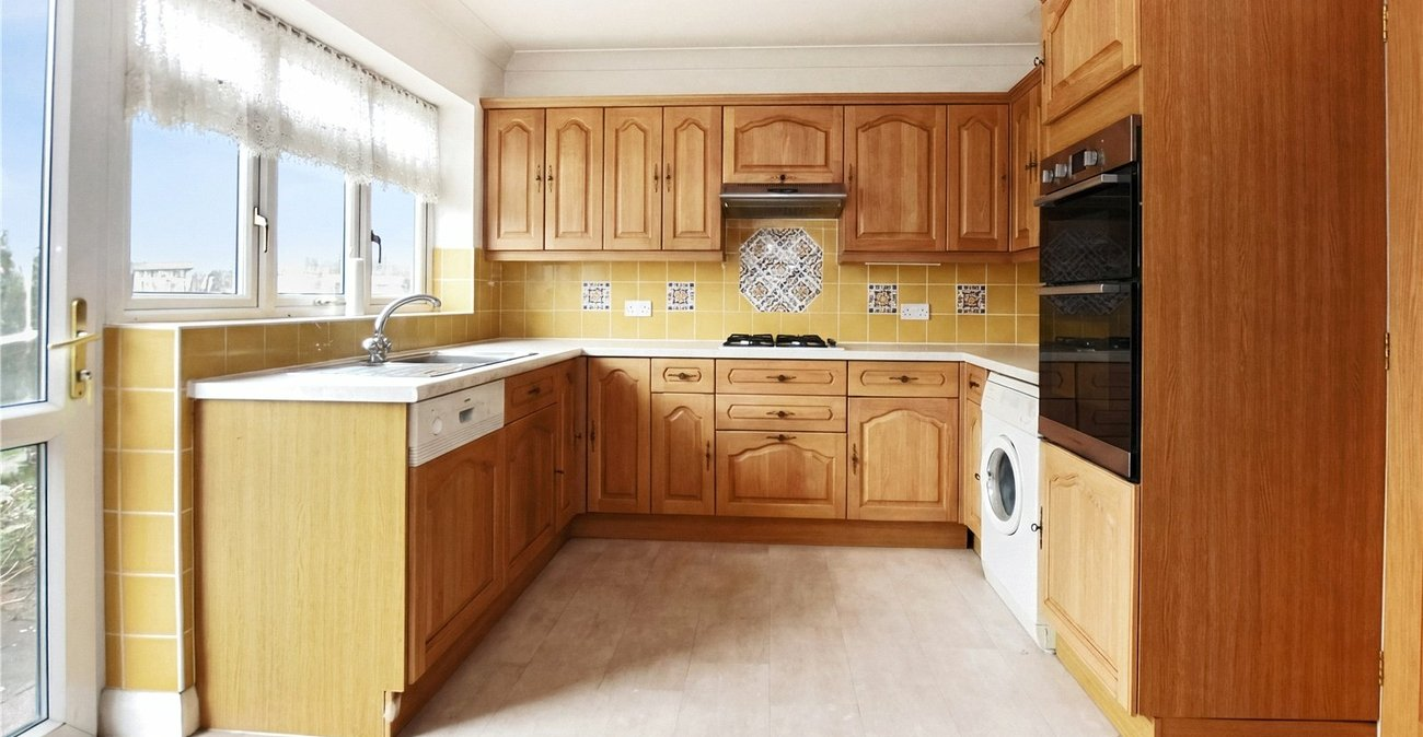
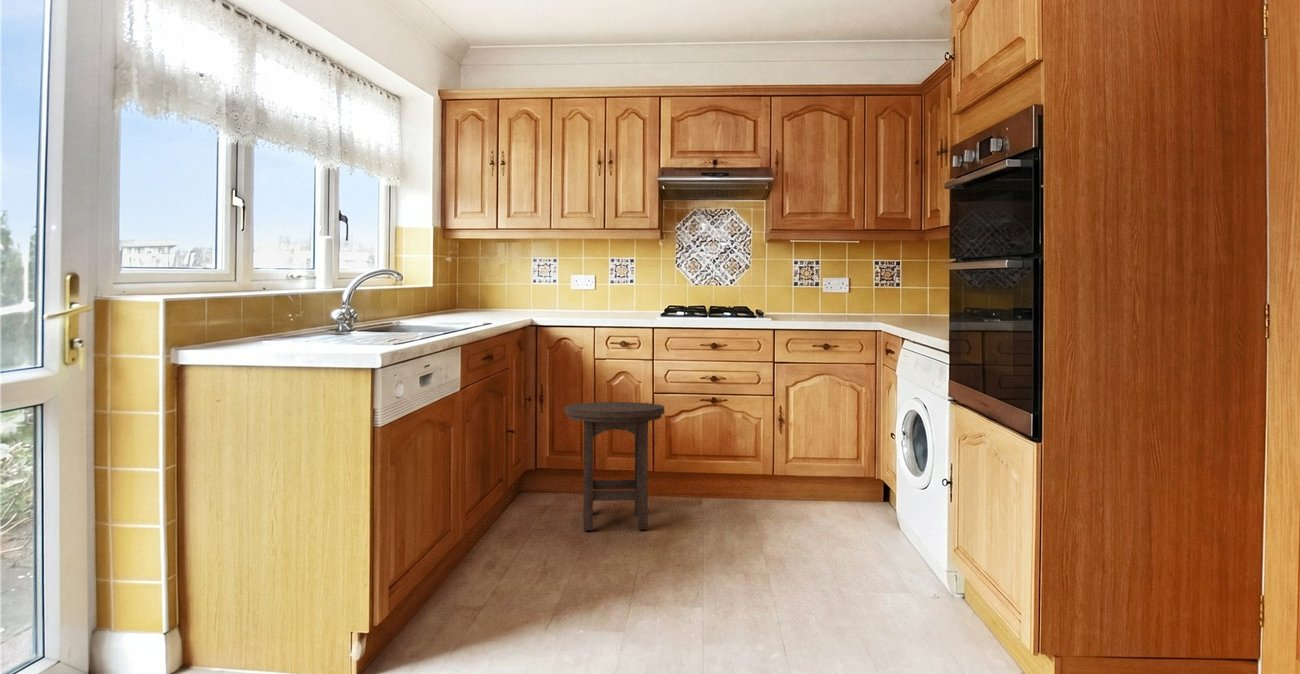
+ stool (614, 480)
